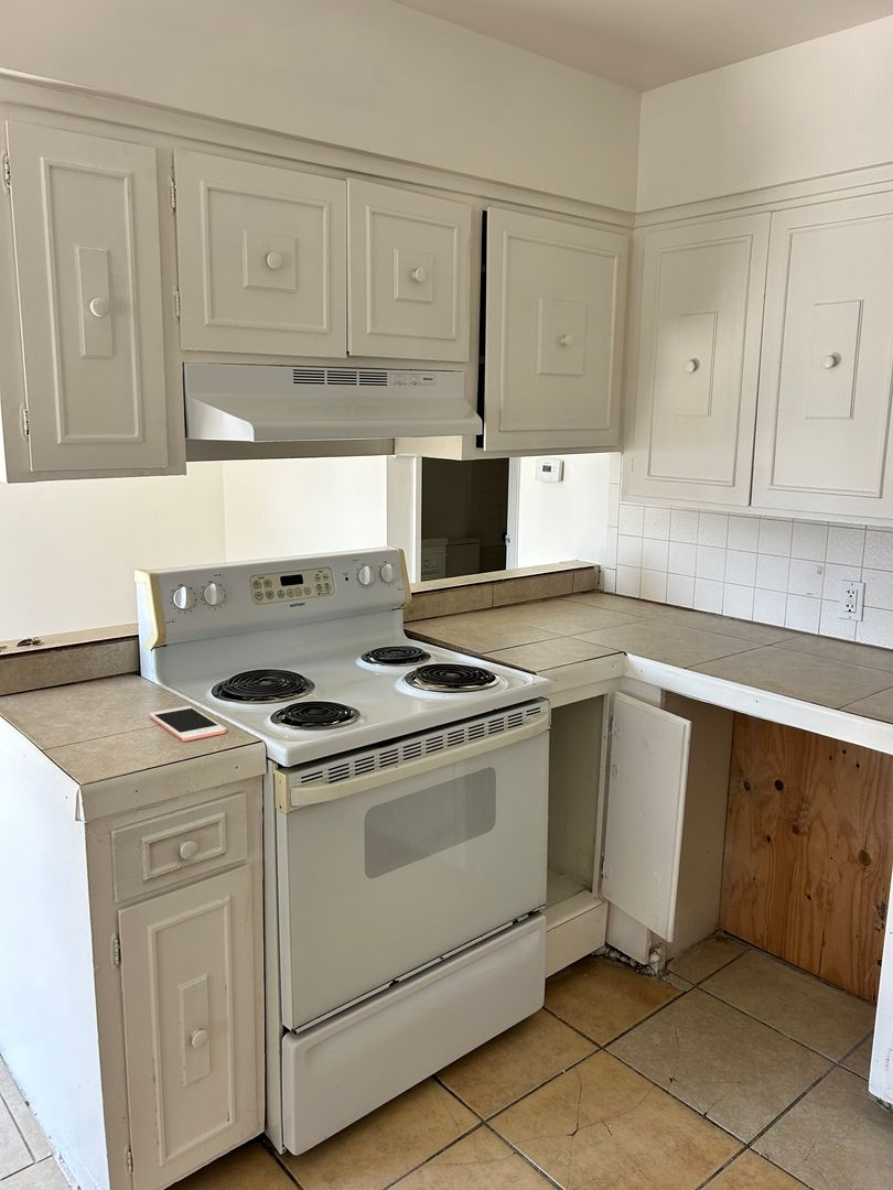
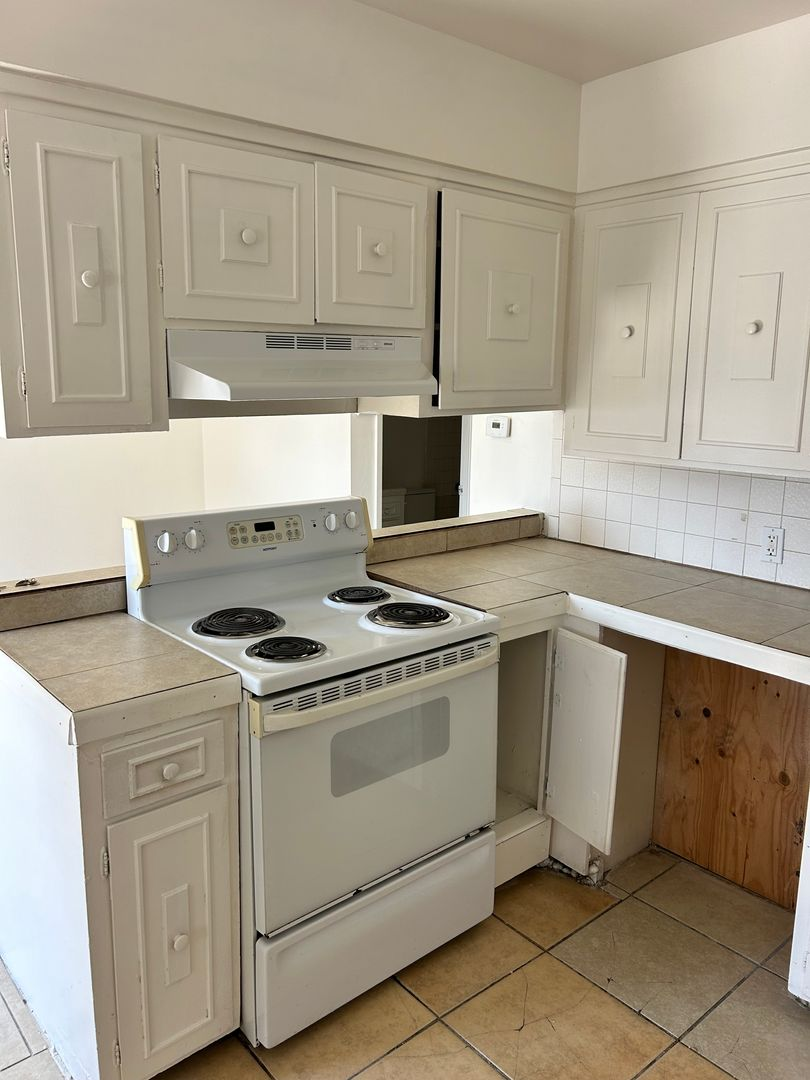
- cell phone (186, 722)
